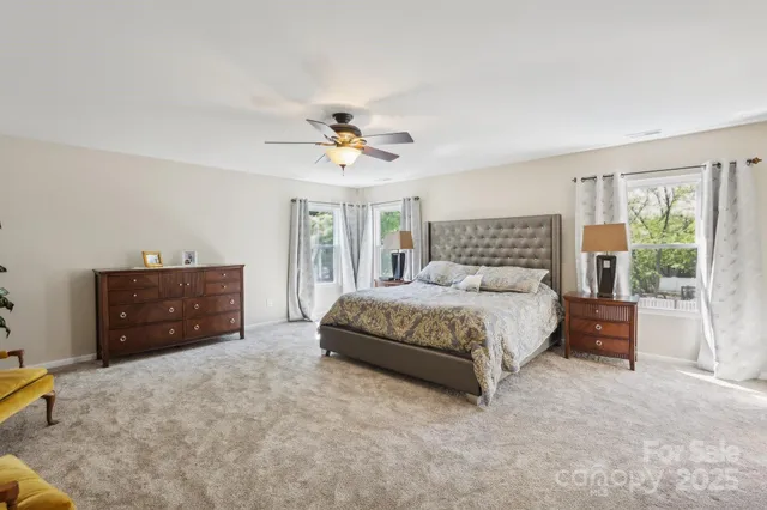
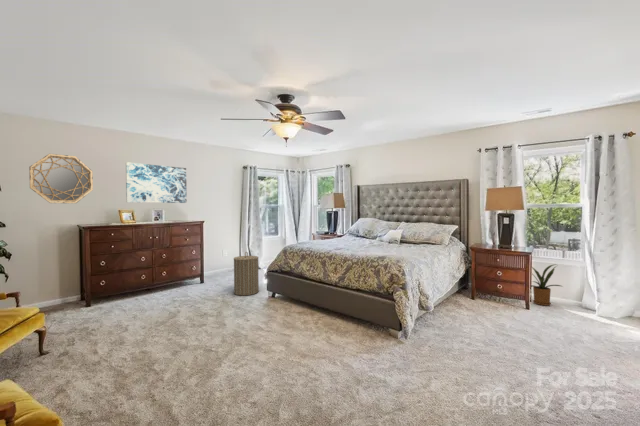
+ wall art (158, 184)
+ house plant (541, 283)
+ laundry hamper (246, 272)
+ home mirror (62, 179)
